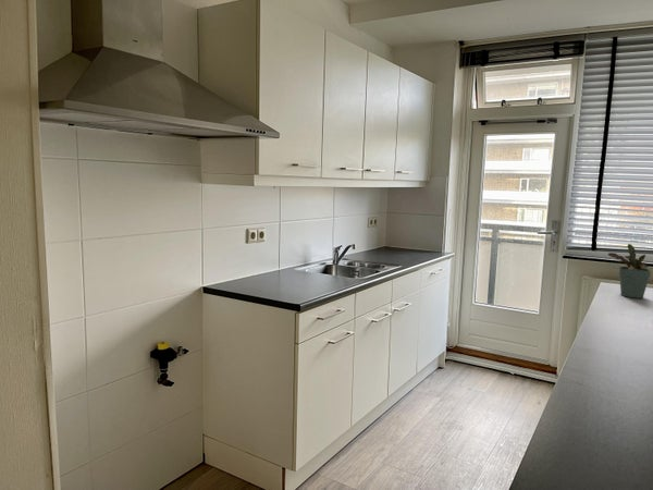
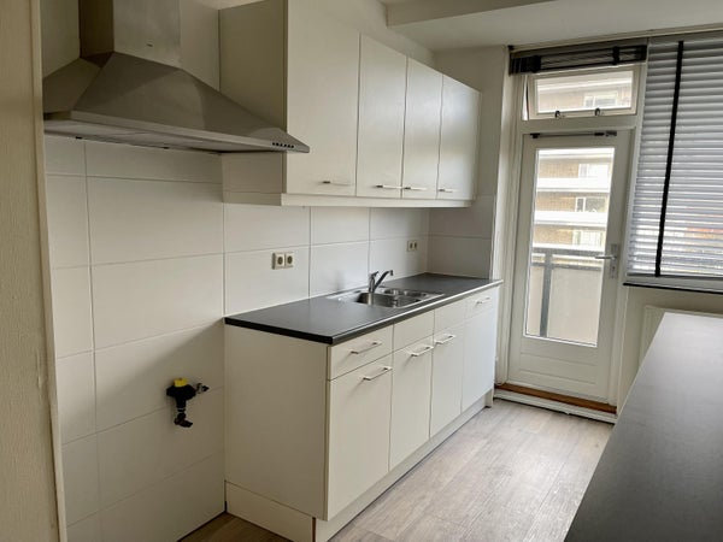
- potted plant (628, 269)
